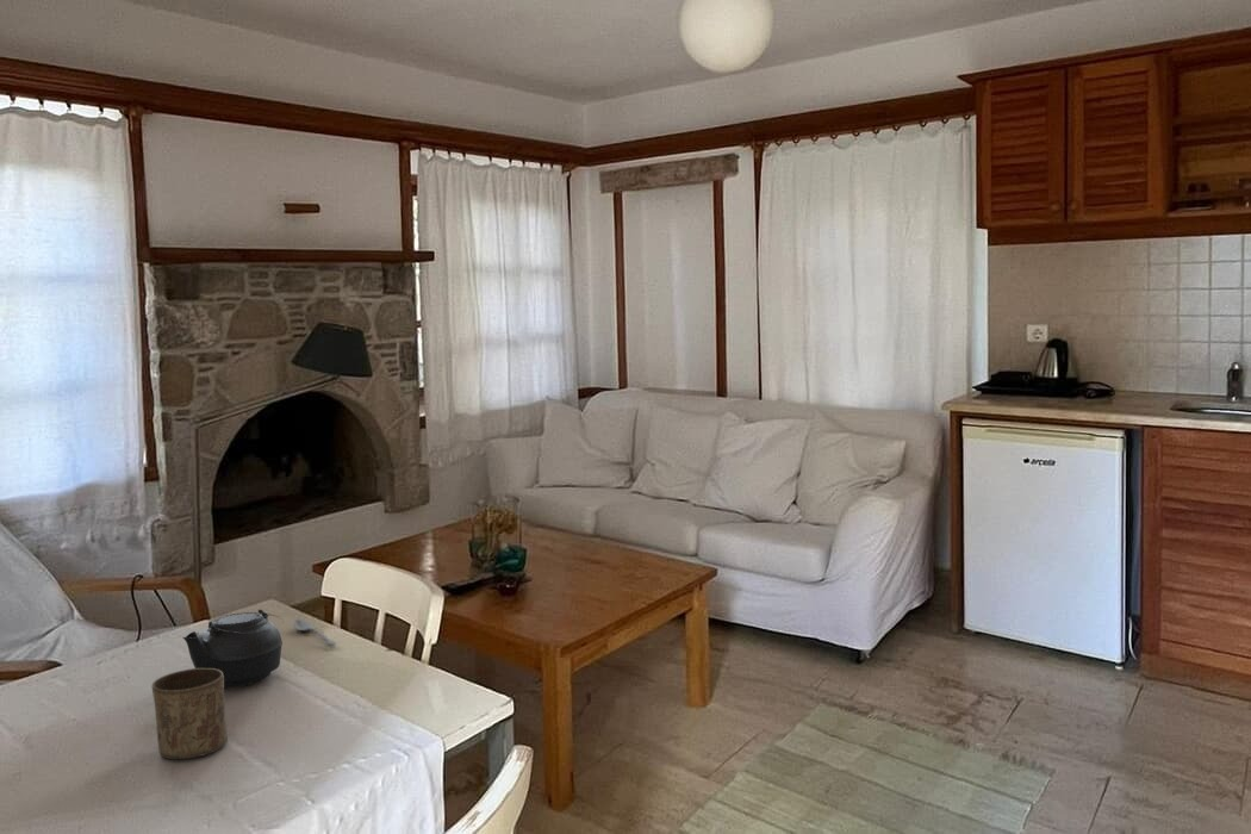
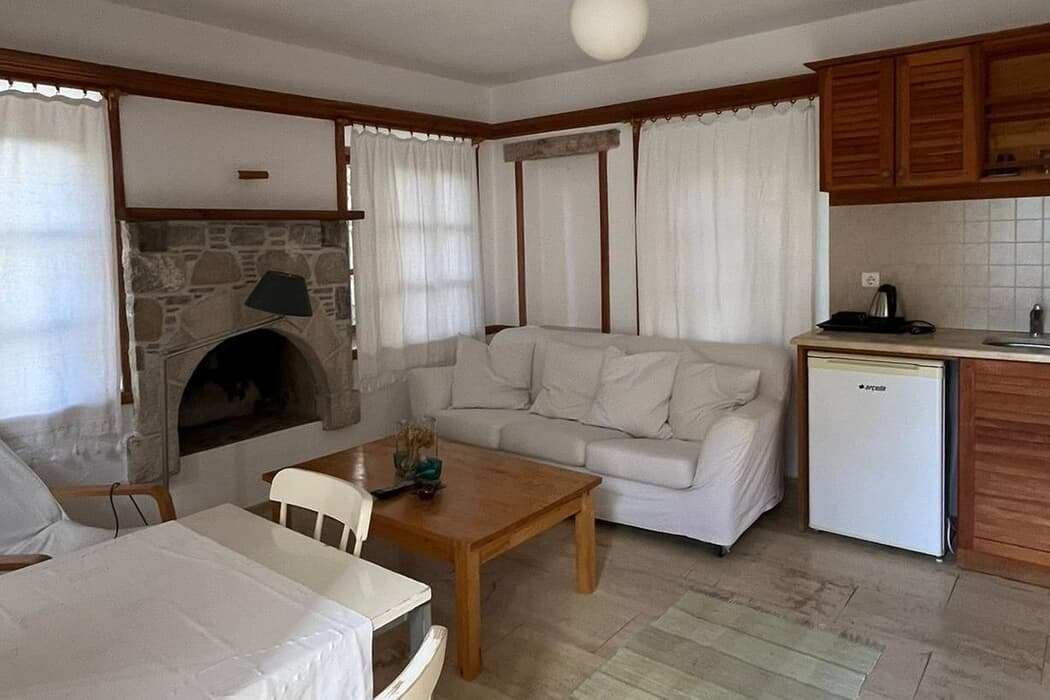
- spoon (315, 630)
- teapot (230, 652)
- cup (189, 712)
